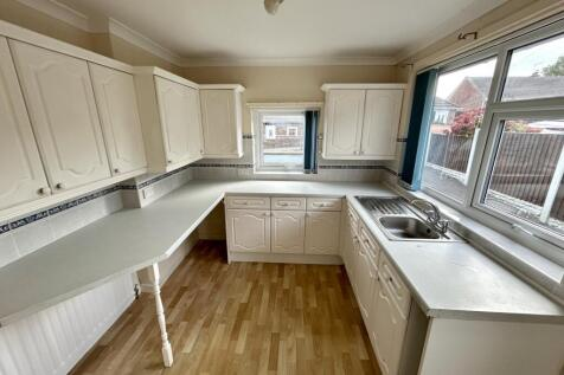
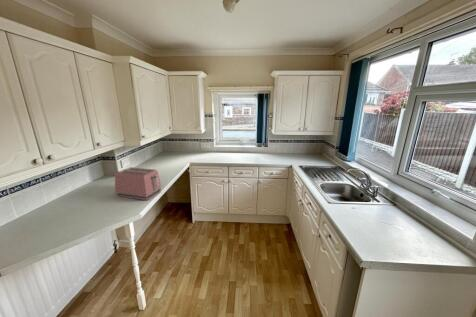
+ toaster (139, 182)
